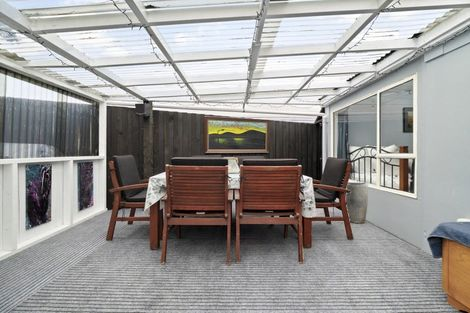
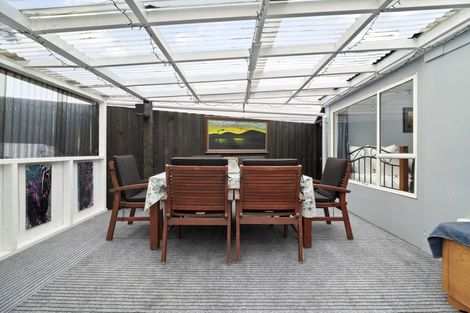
- vase (355, 202)
